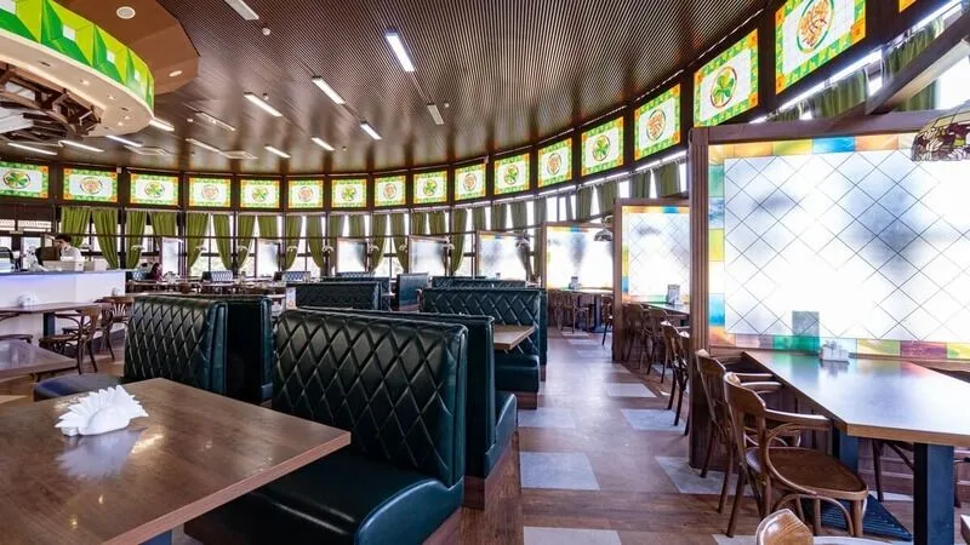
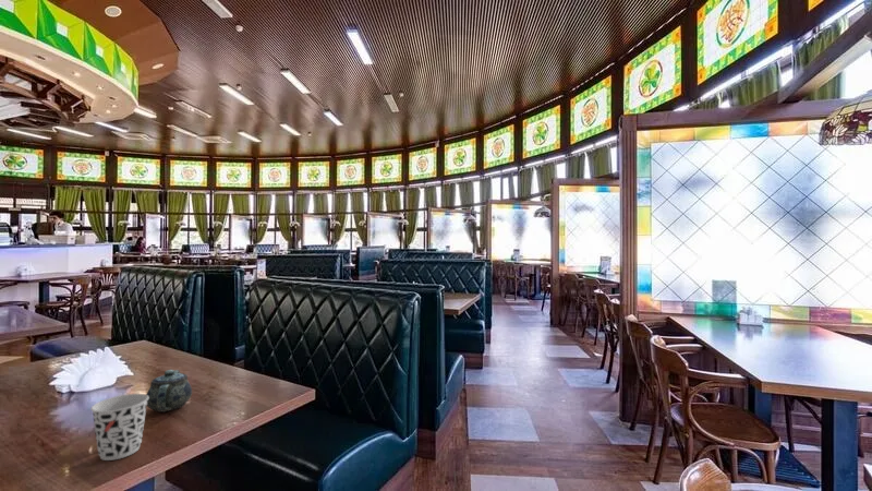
+ cup (120, 427)
+ chinaware (168, 390)
